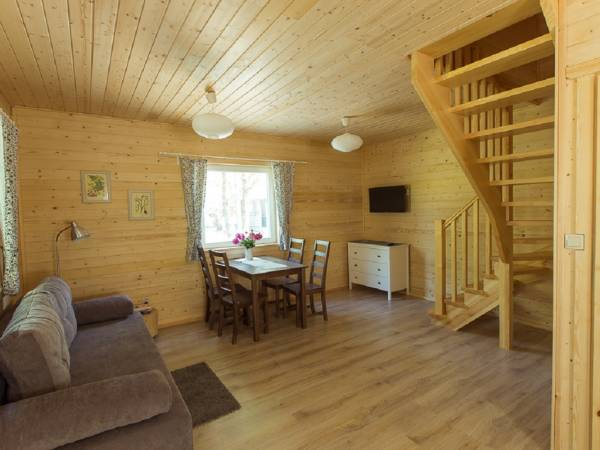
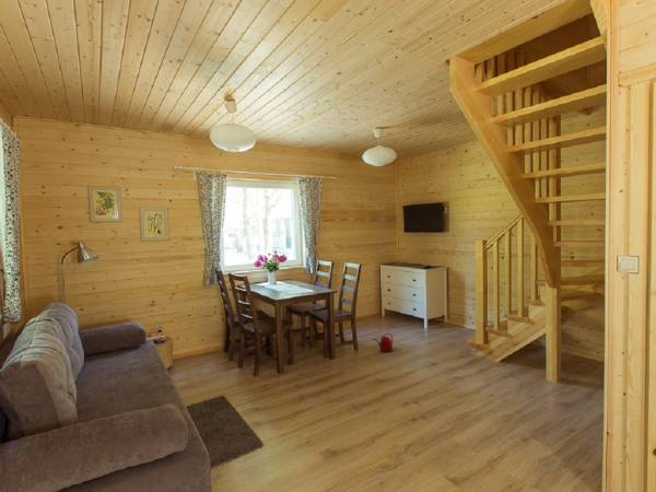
+ watering can (383, 342)
